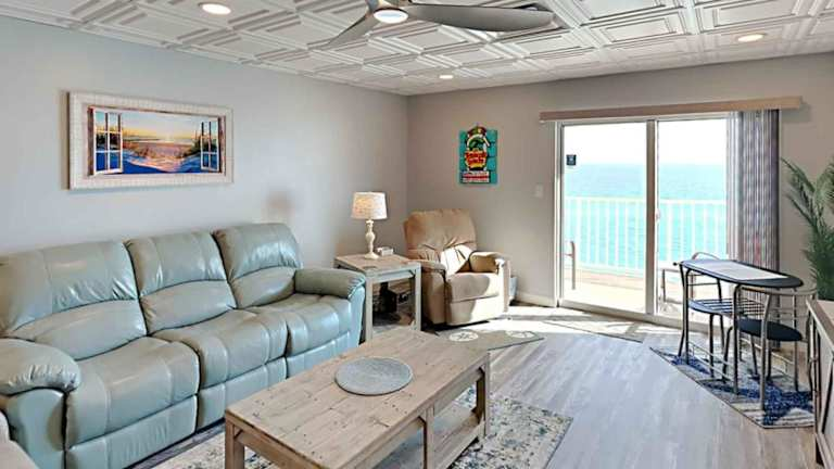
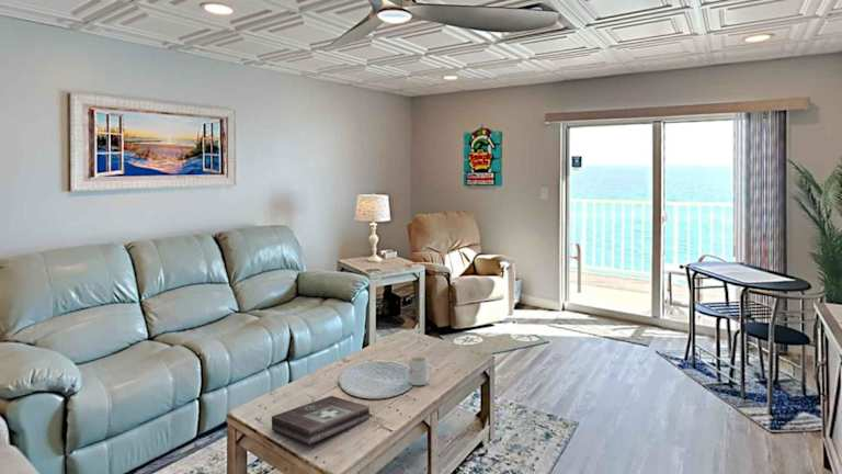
+ first aid kit (321, 417)
+ mug (421, 371)
